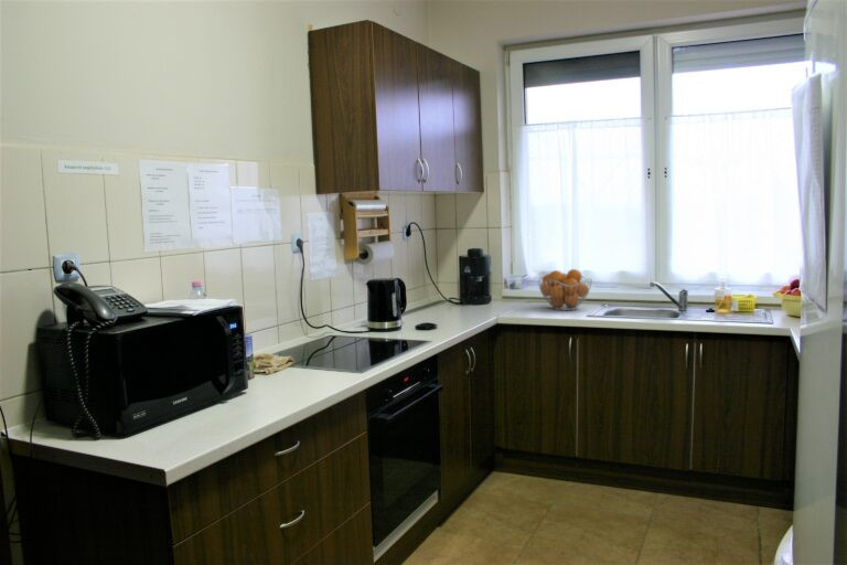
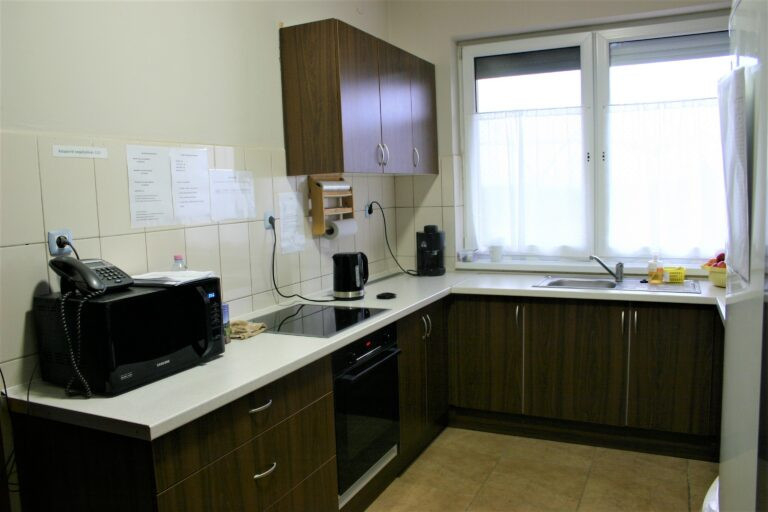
- fruit basket (565, 289)
